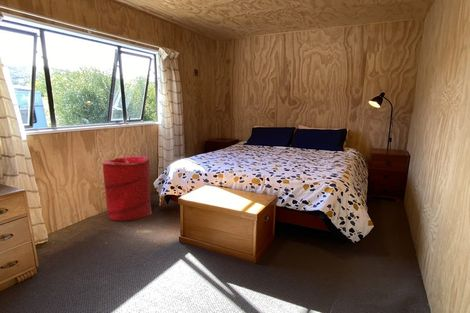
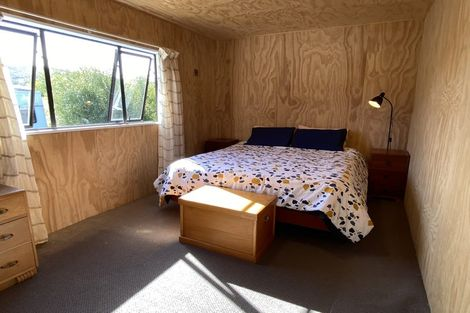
- laundry hamper (127, 185)
